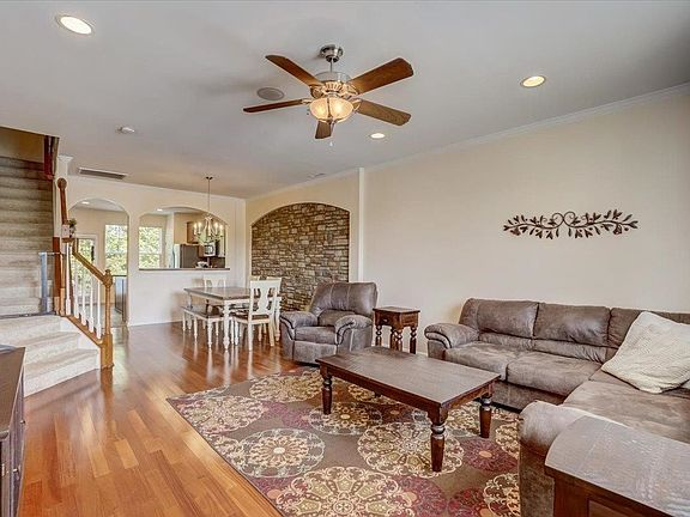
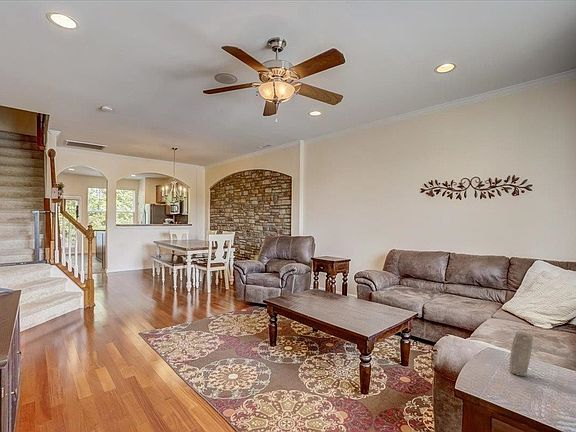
+ candle (520, 352)
